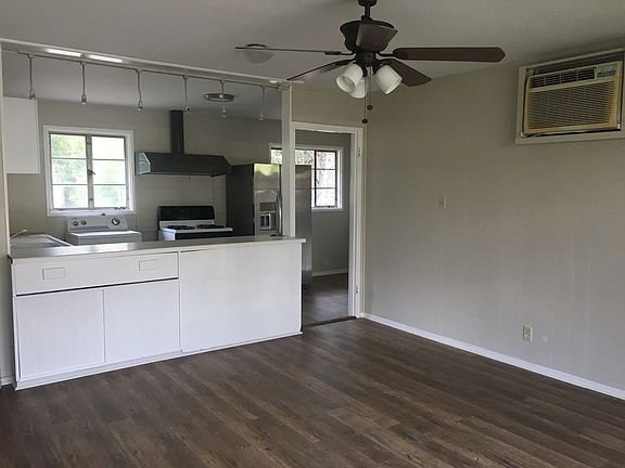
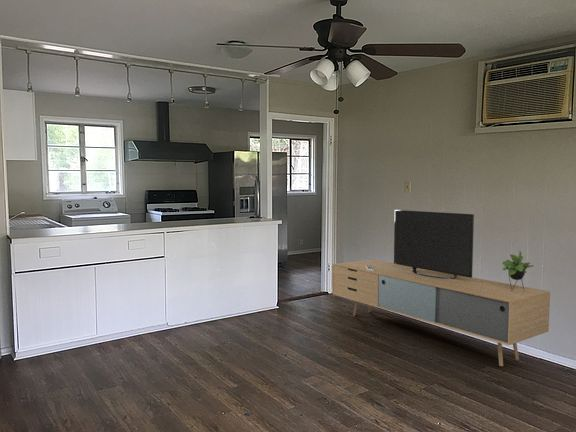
+ media console (426, 273)
